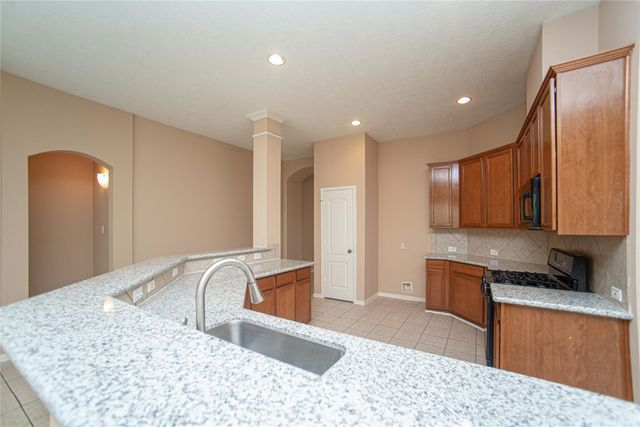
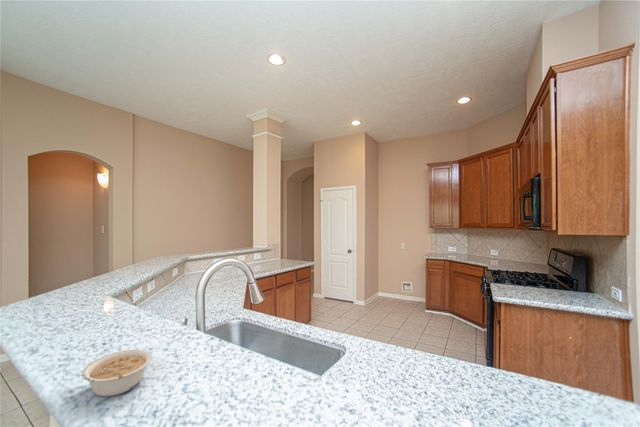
+ legume (120, 372)
